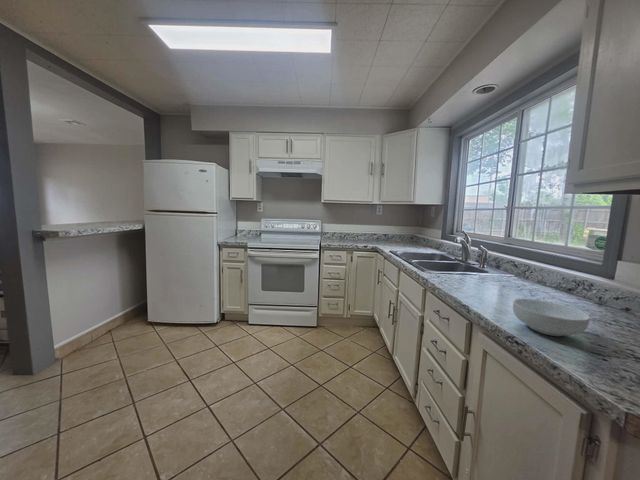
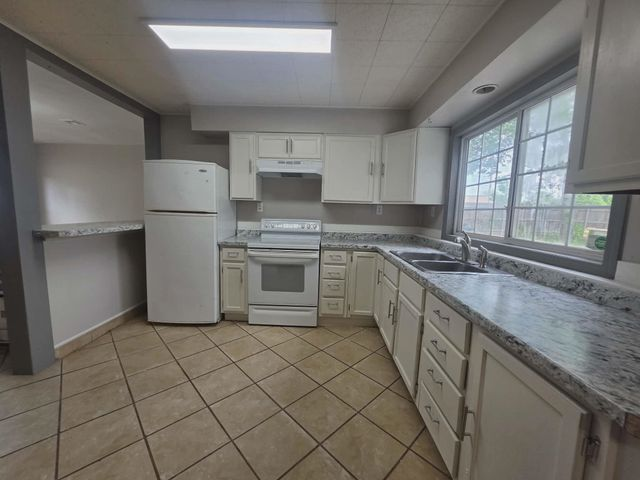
- cereal bowl (547, 318)
